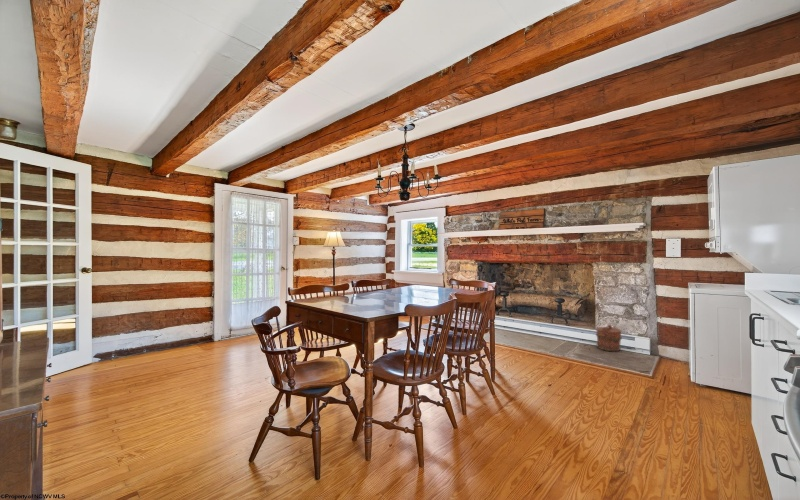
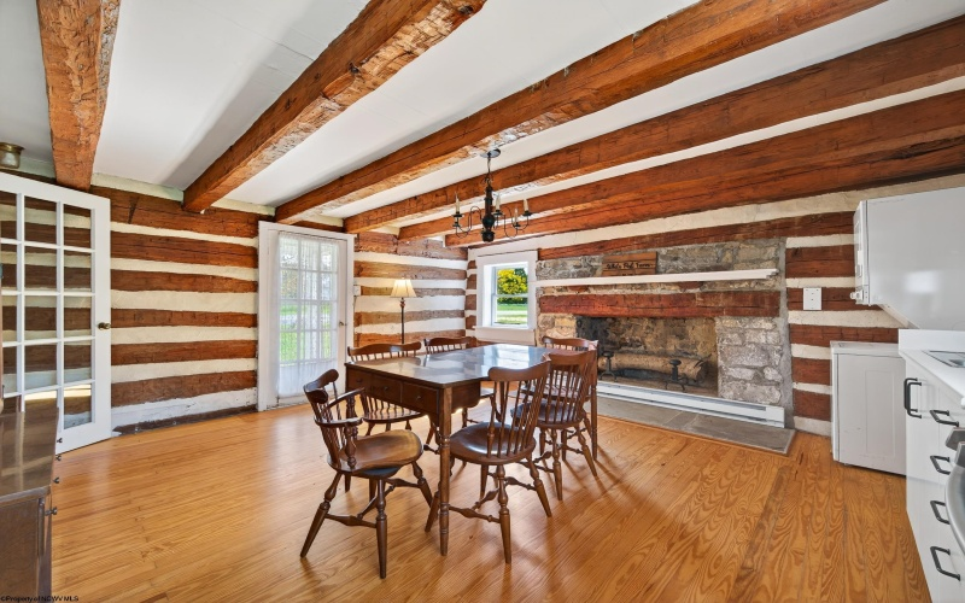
- bucket (608, 337)
